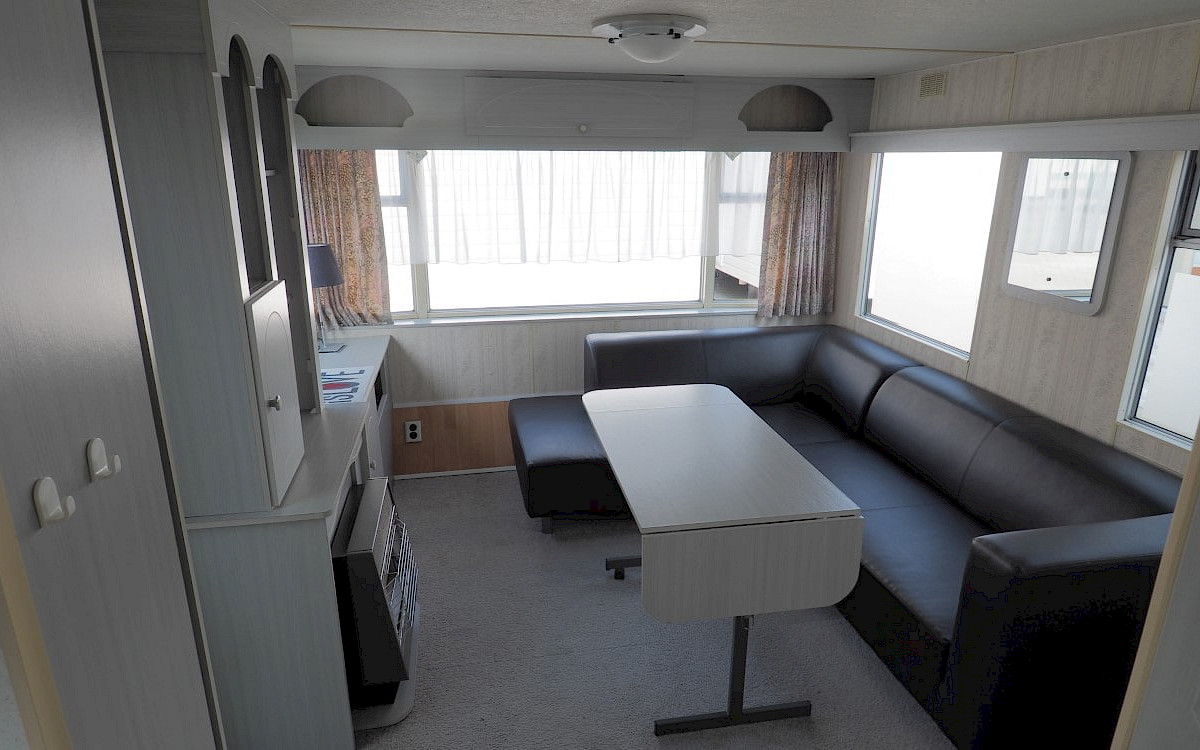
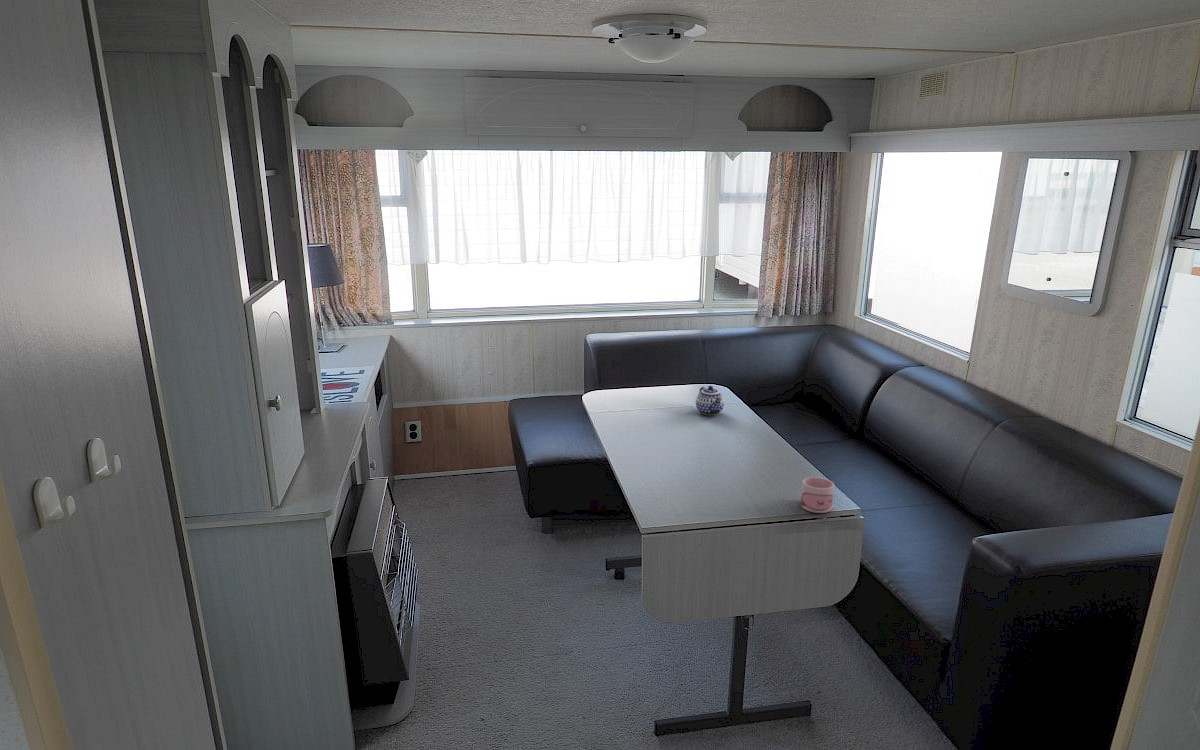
+ mug (815, 493)
+ teapot (710, 399)
